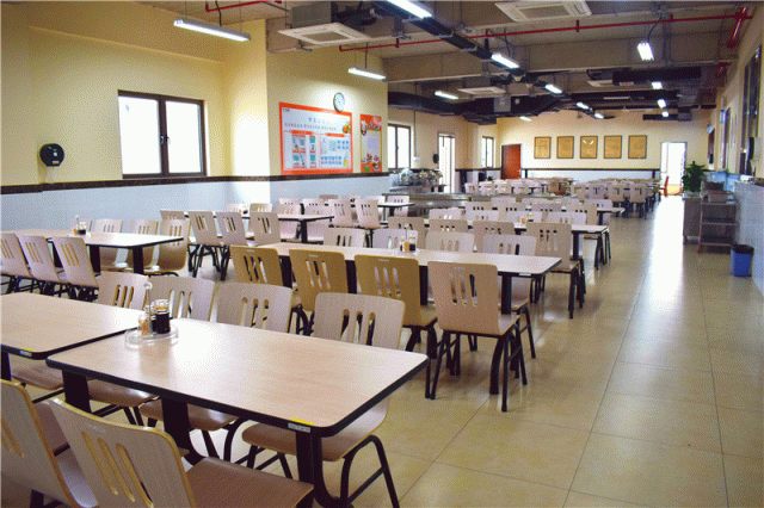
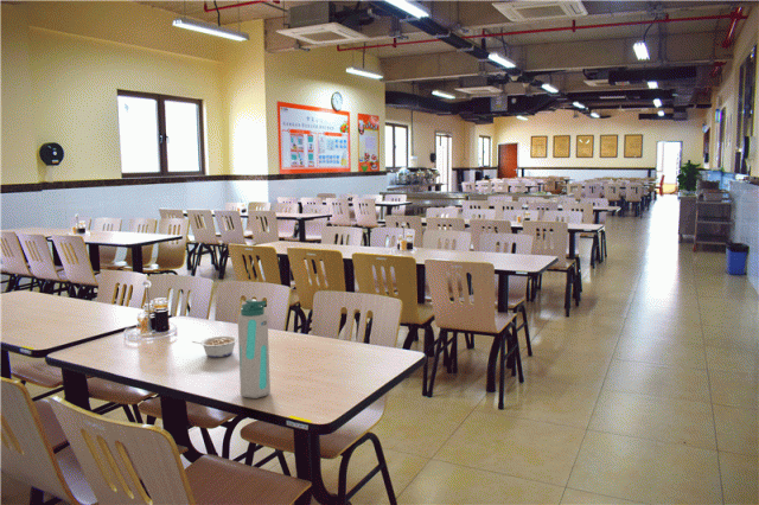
+ legume (218, 346)
+ water bottle (255, 346)
